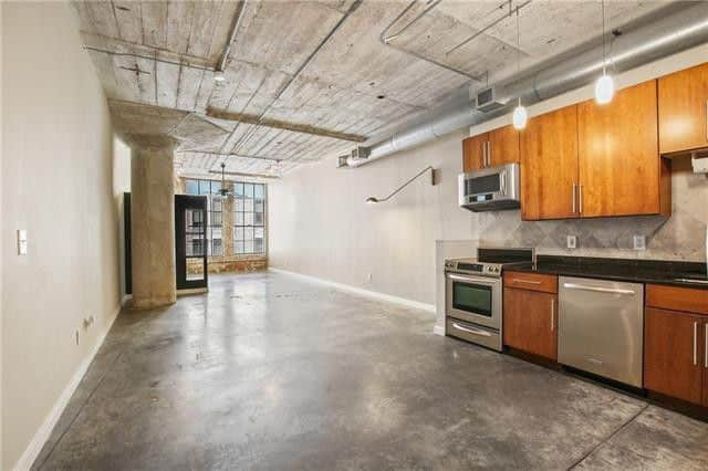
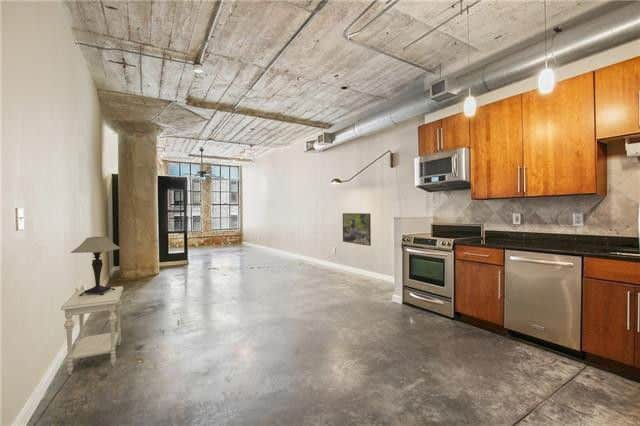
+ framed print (355, 228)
+ side table (96, 335)
+ table lamp (97, 264)
